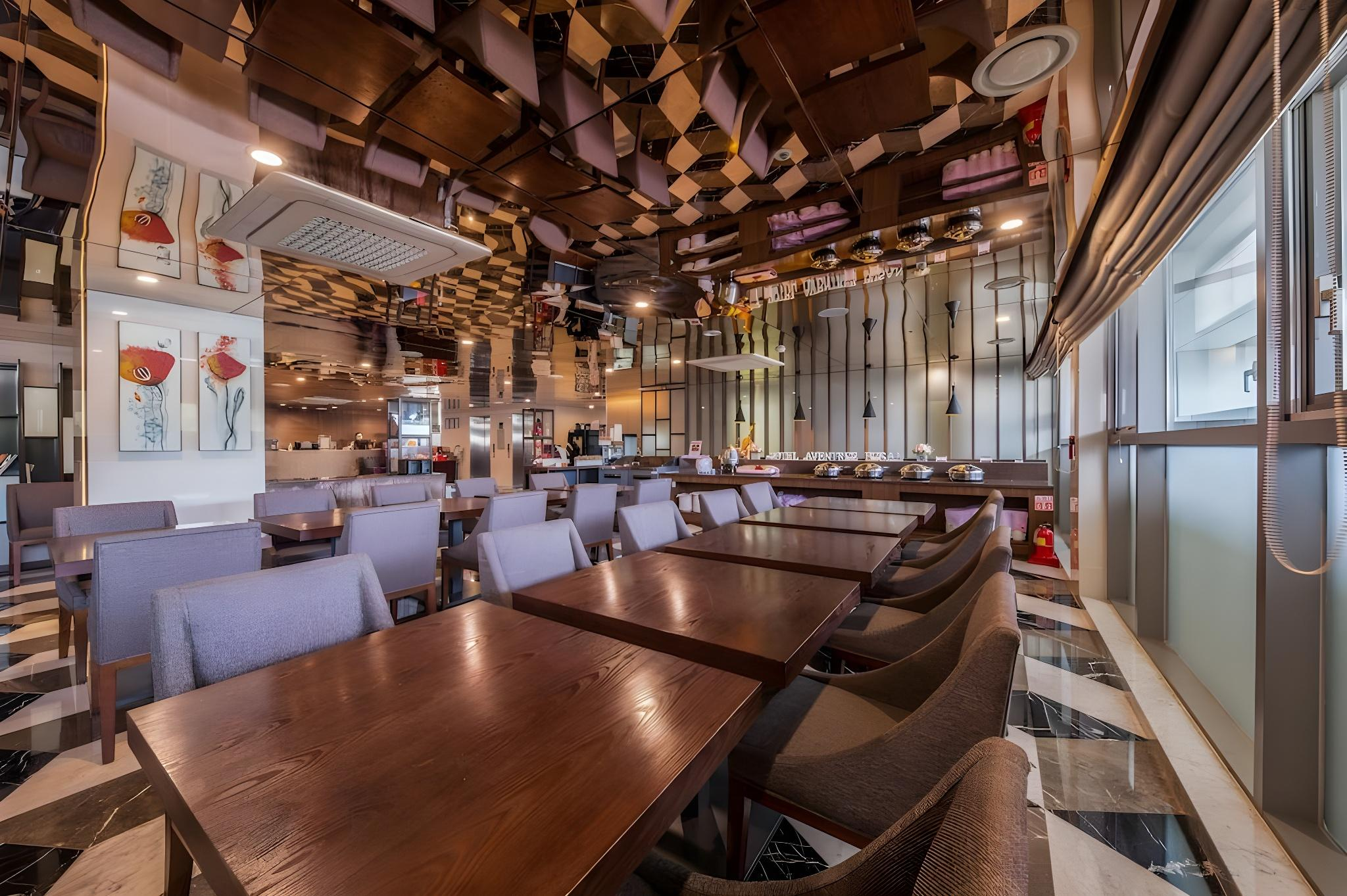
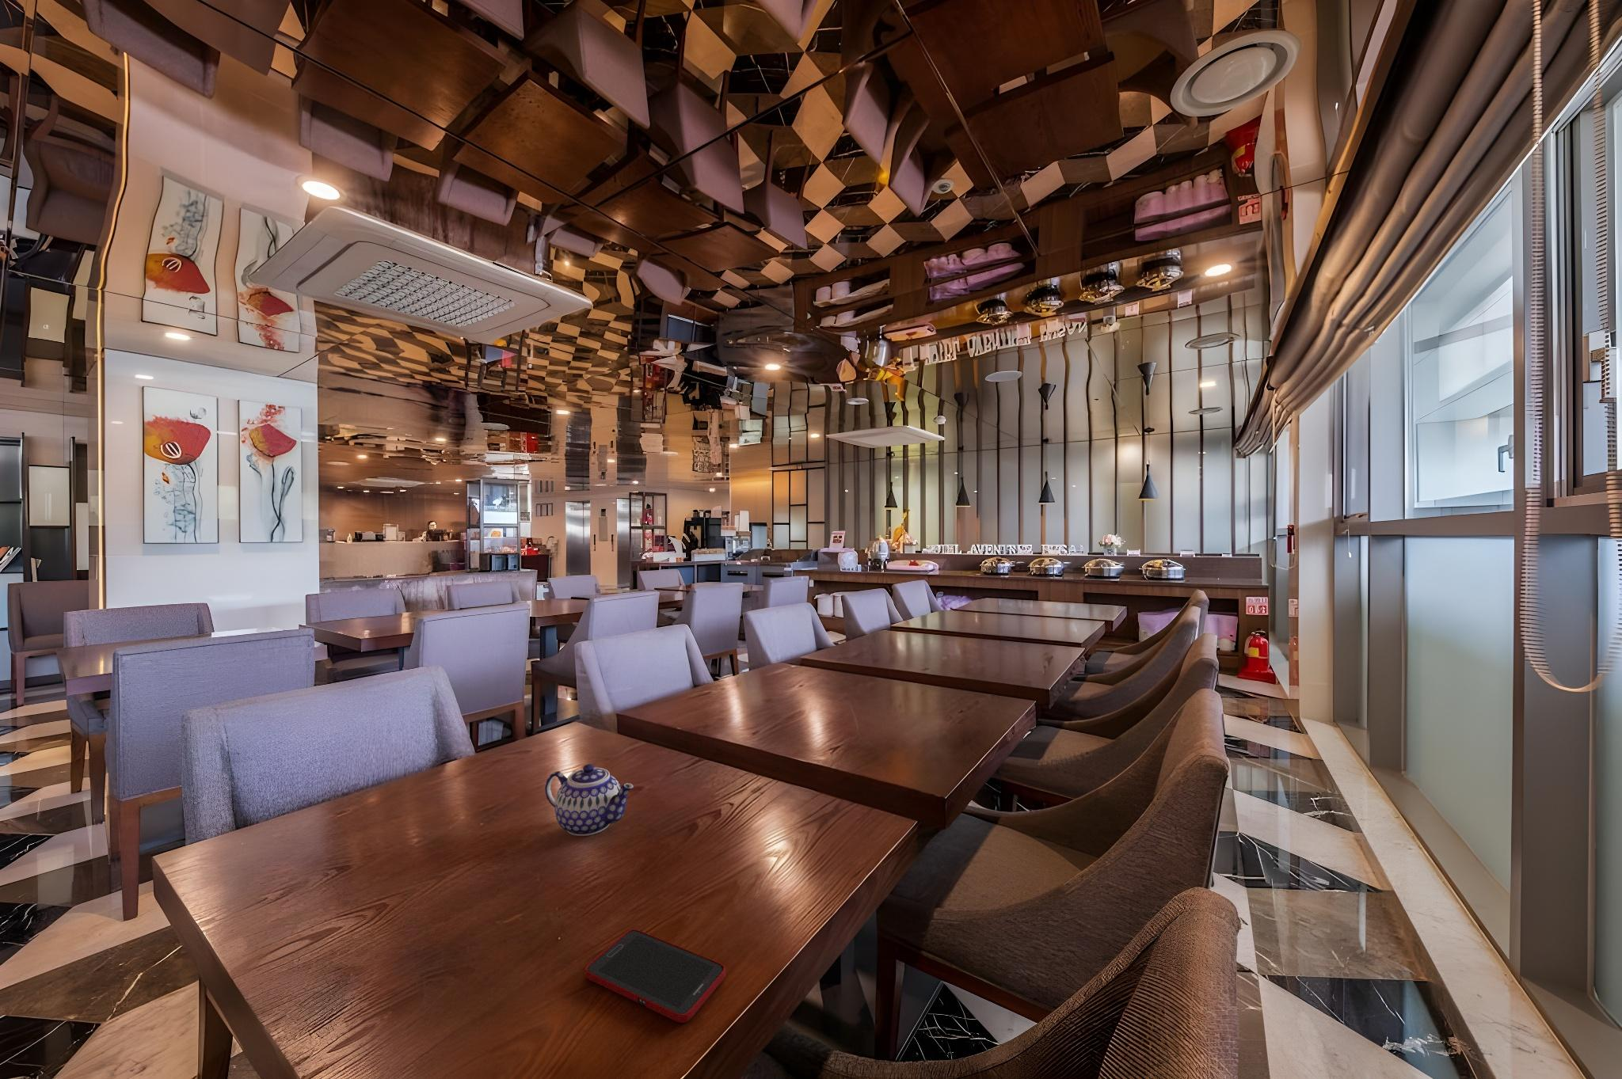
+ teapot (589, 795)
+ cell phone (655, 972)
